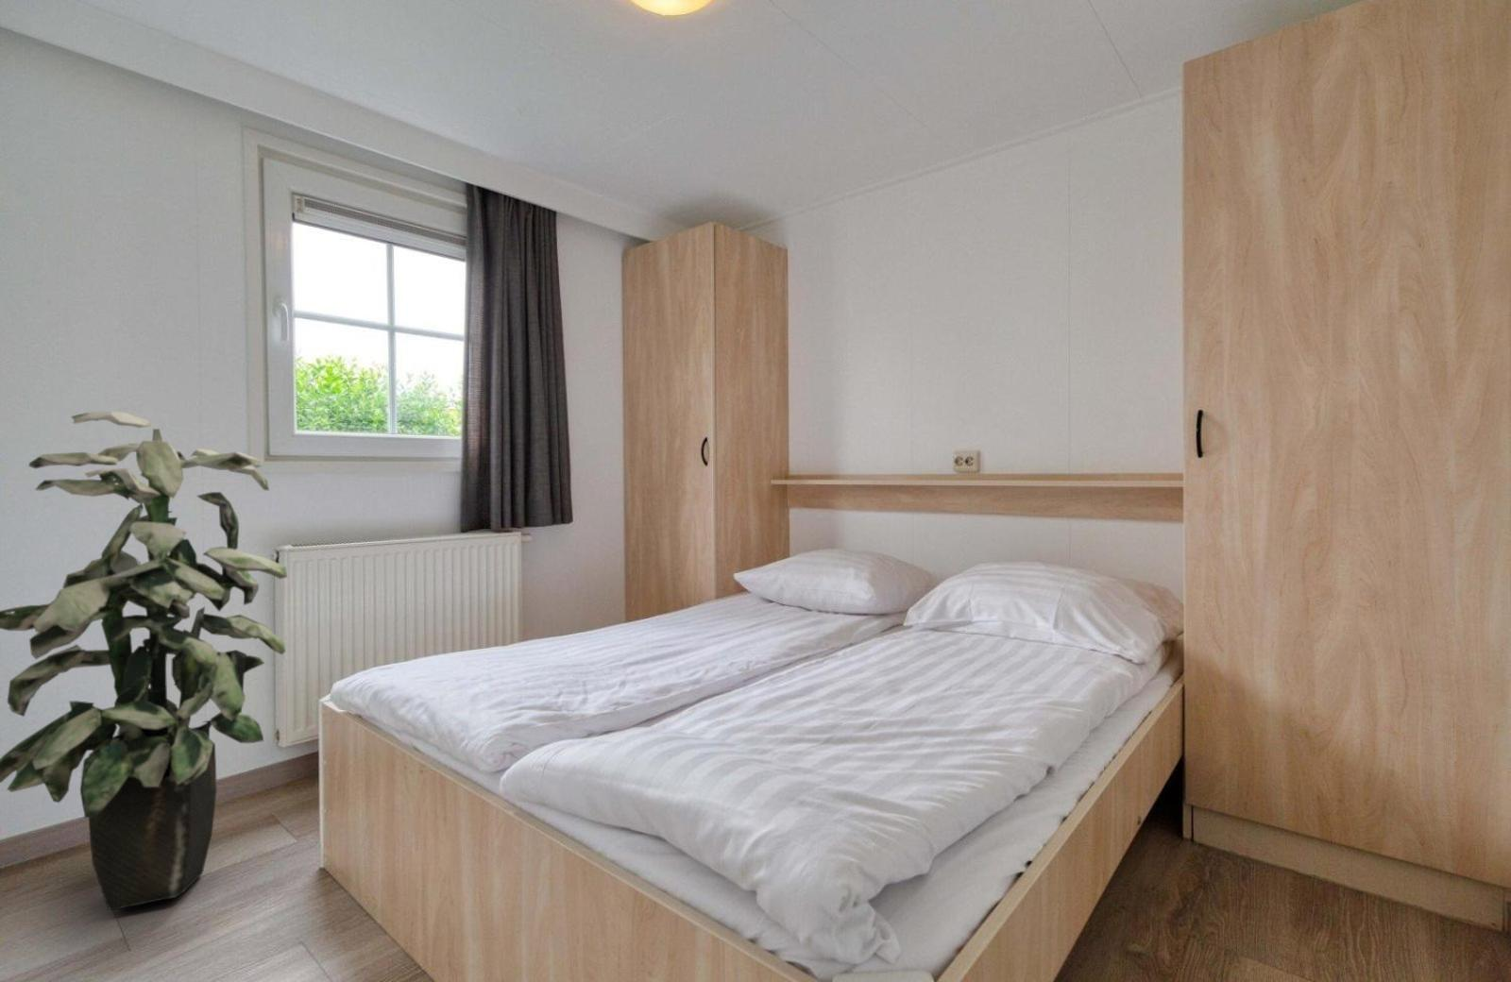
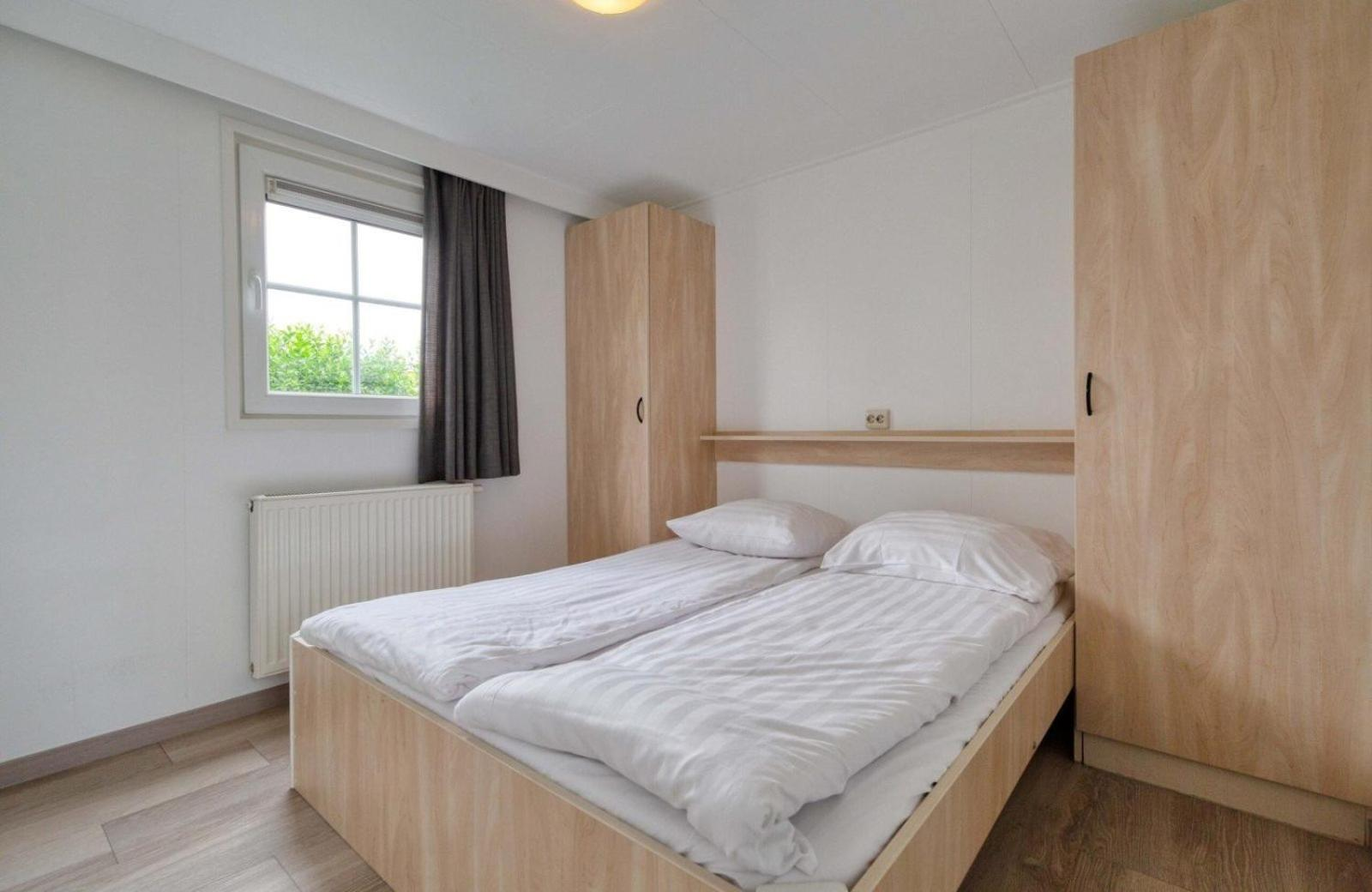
- indoor plant (142, 652)
